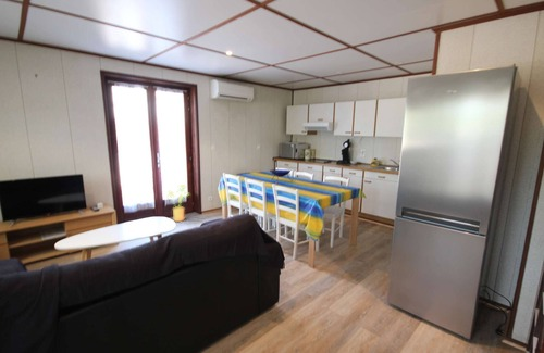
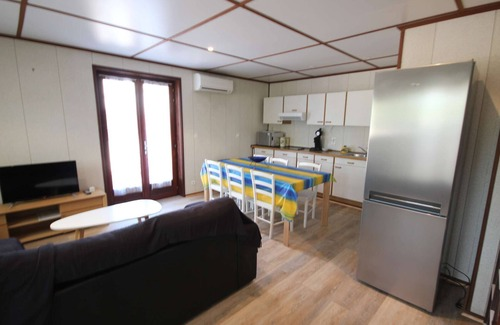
- house plant (180, 202)
